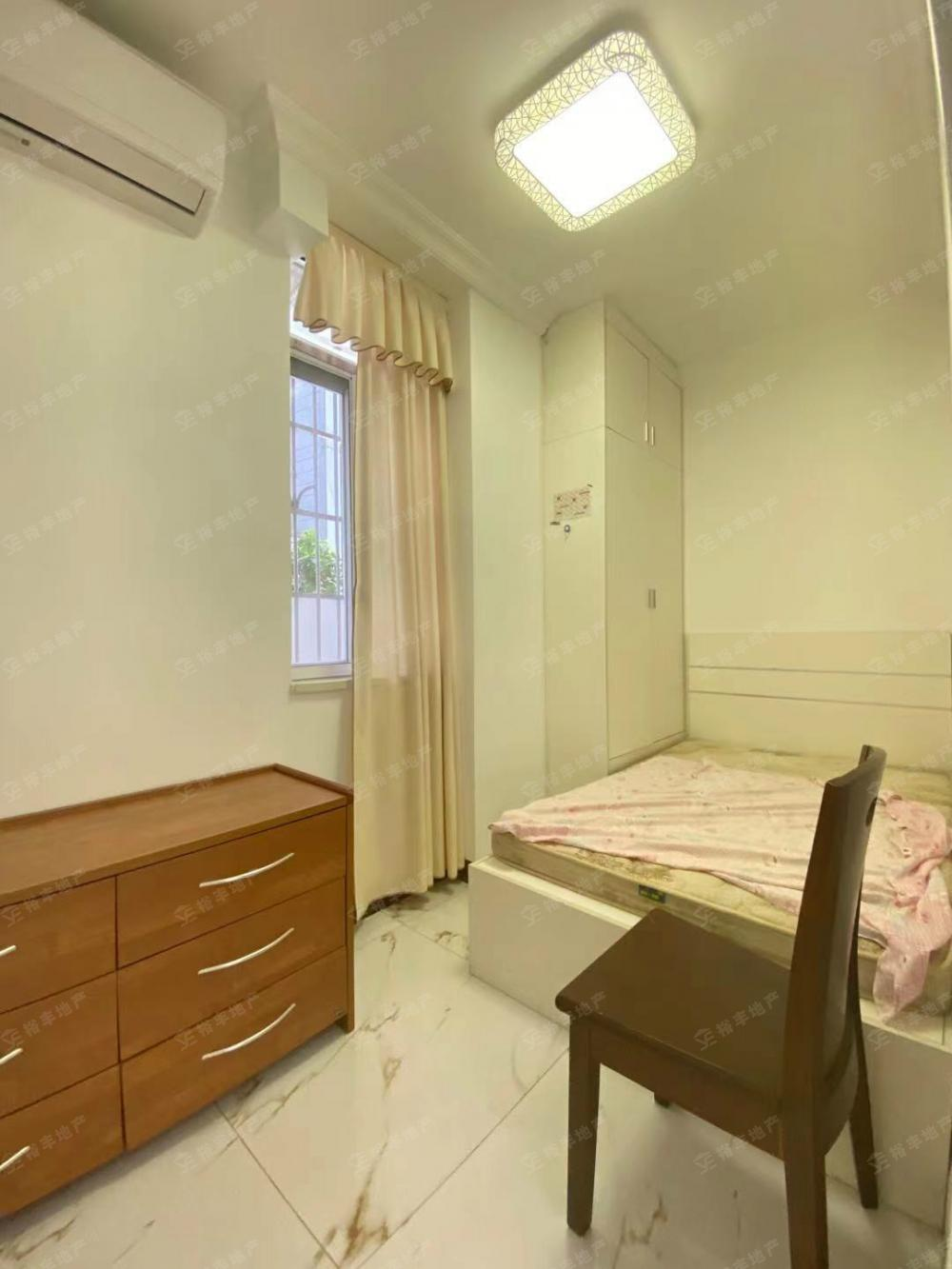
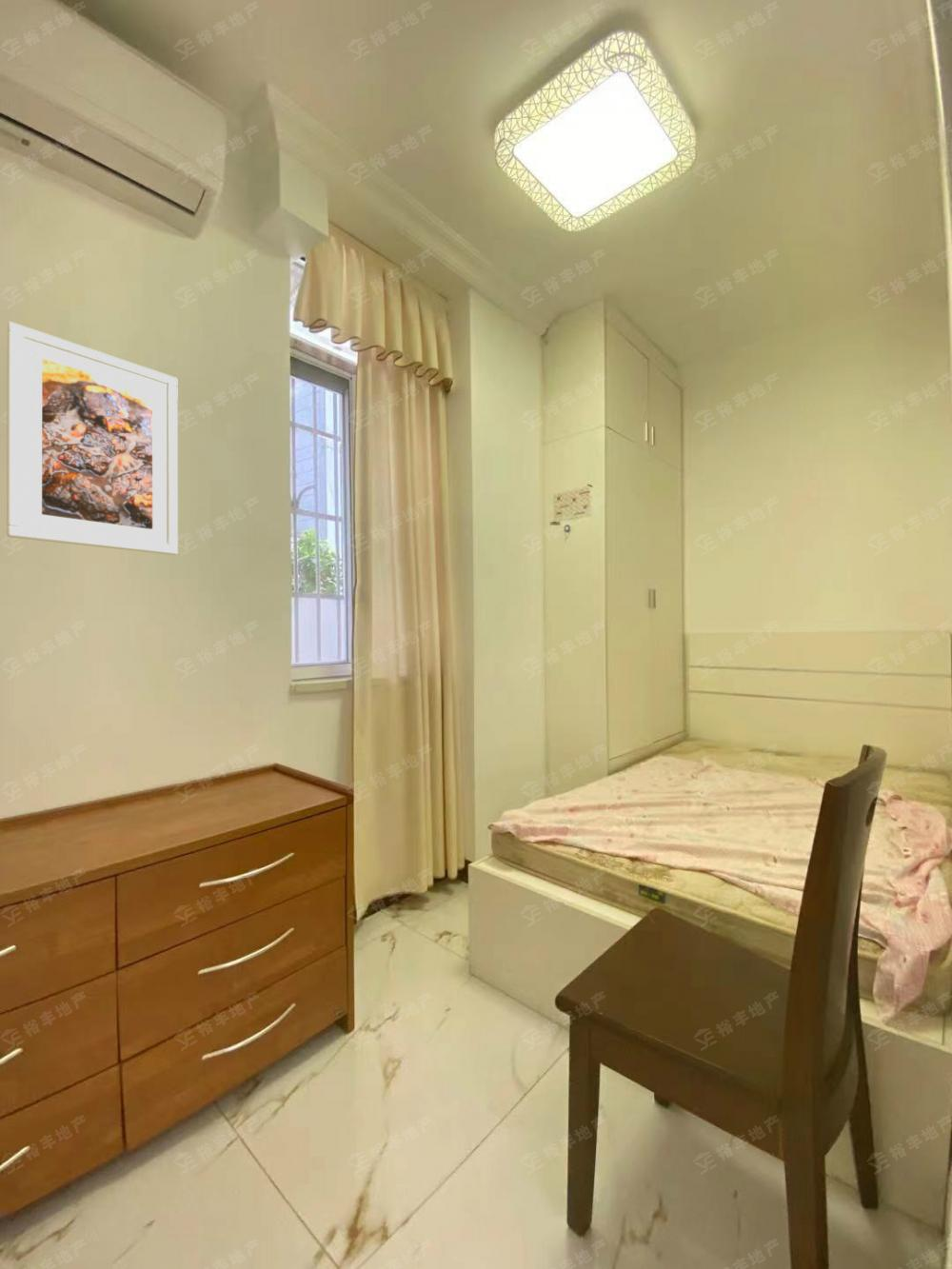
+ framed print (100, 449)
